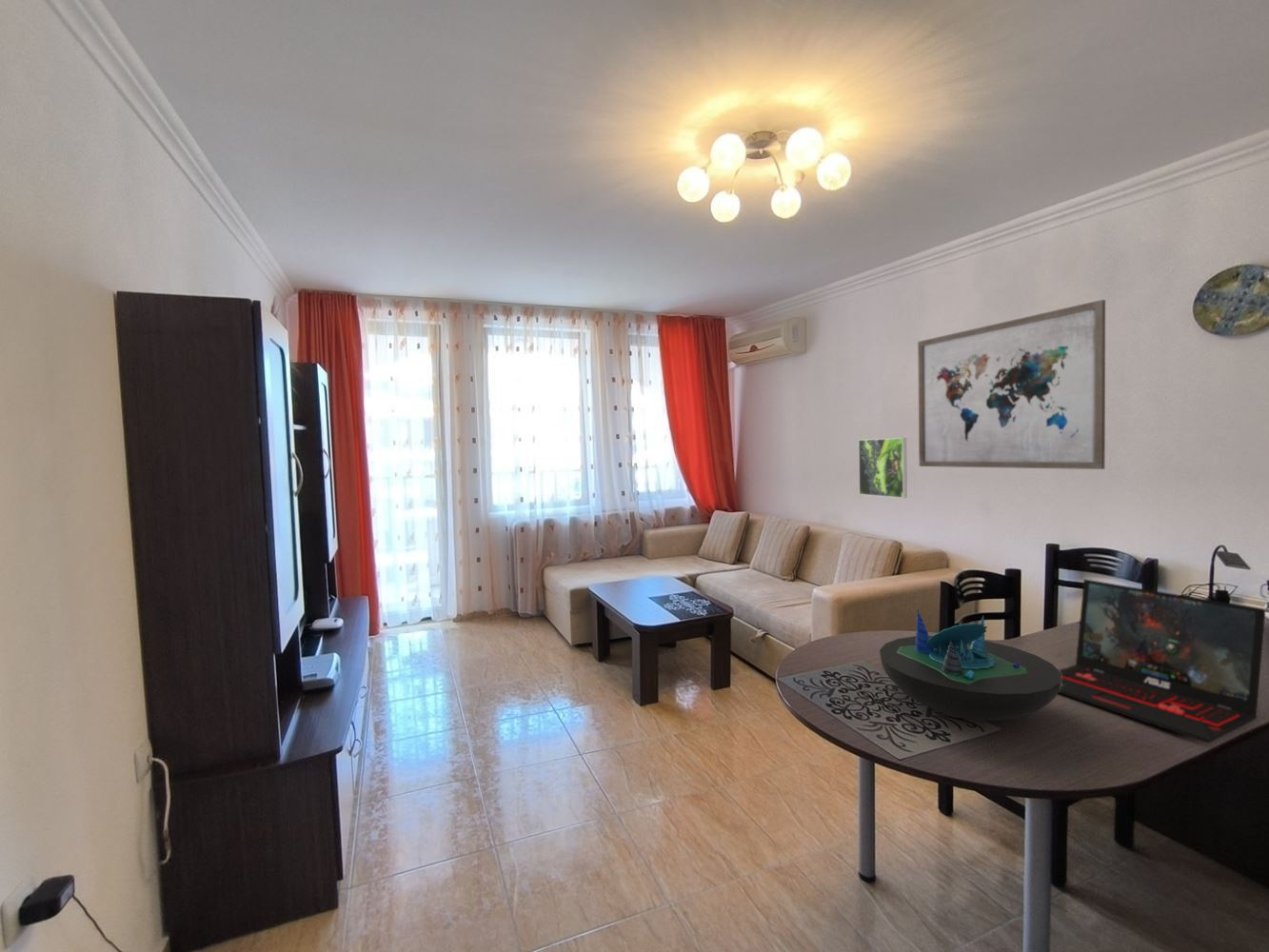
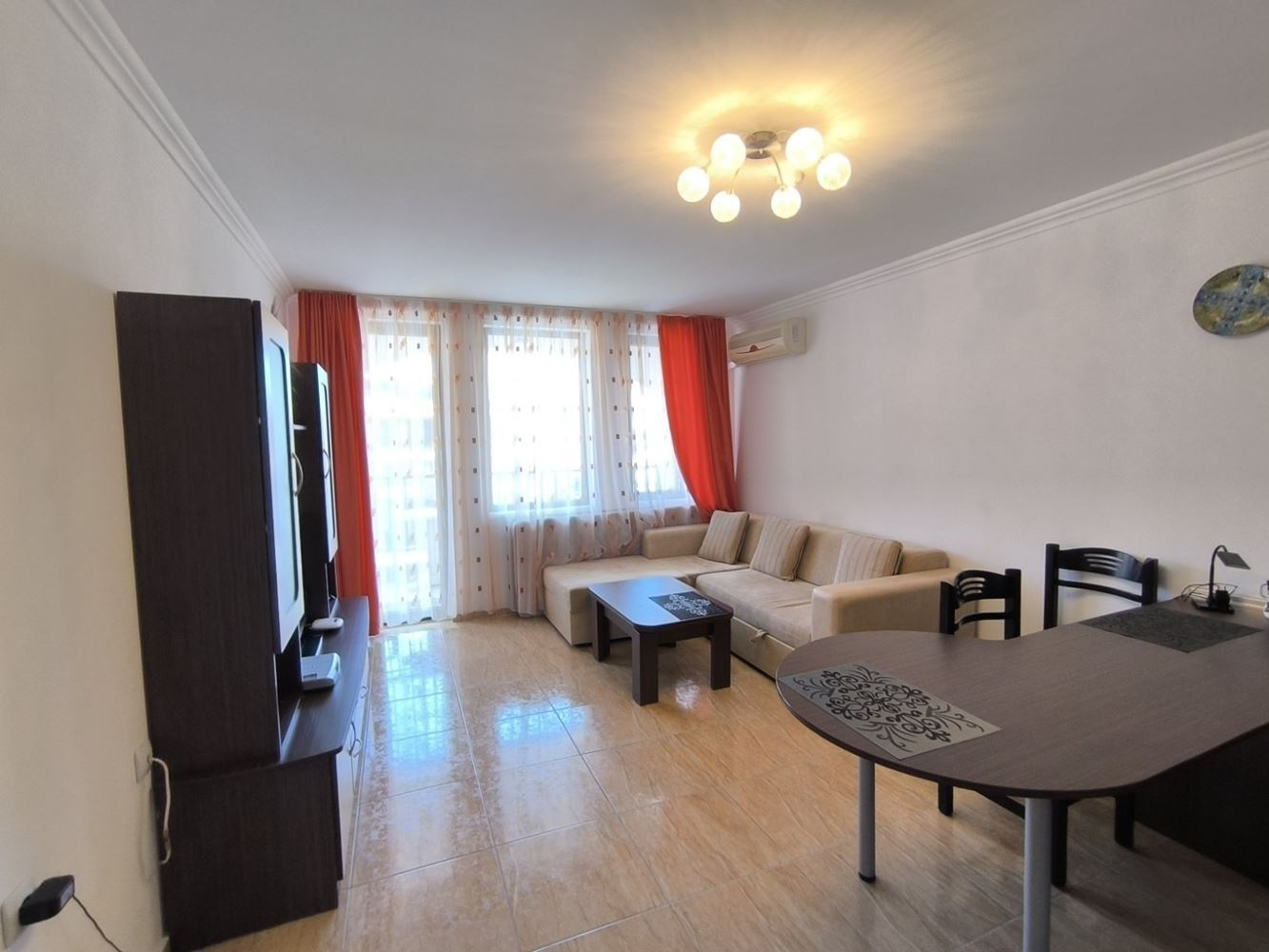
- wall art (998, 396)
- laptop (1137, 649)
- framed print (882, 467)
- decorative bowl (964, 662)
